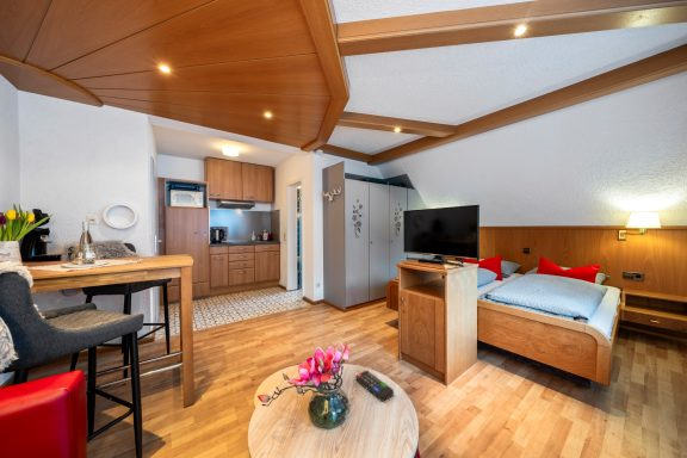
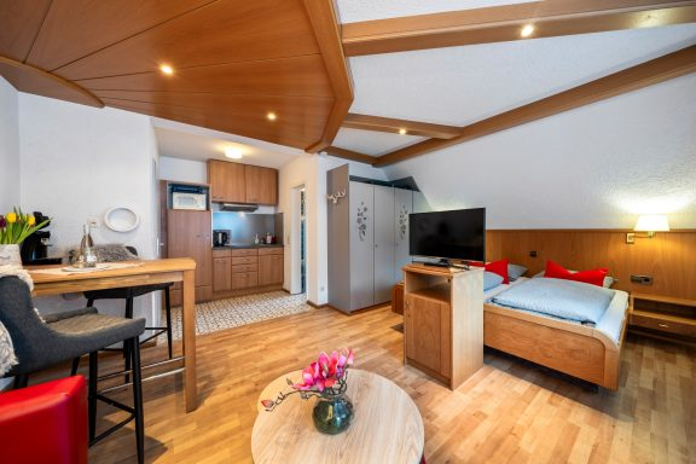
- remote control (373, 384)
